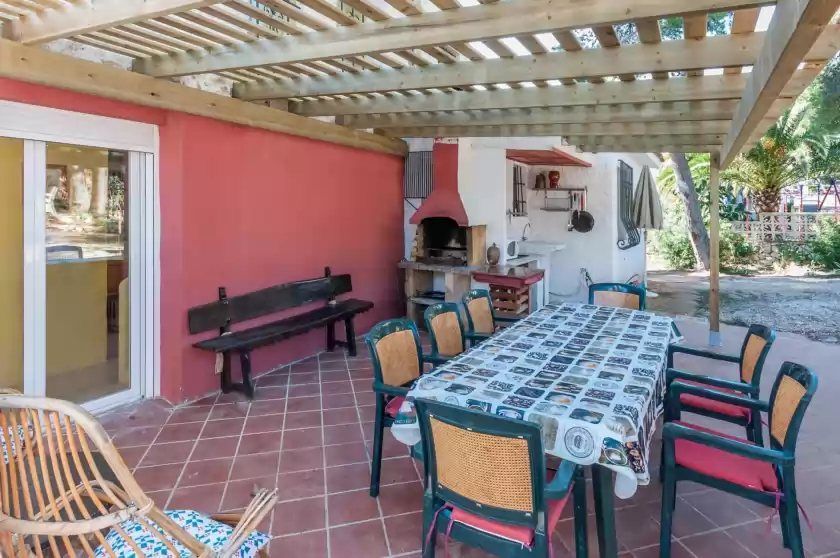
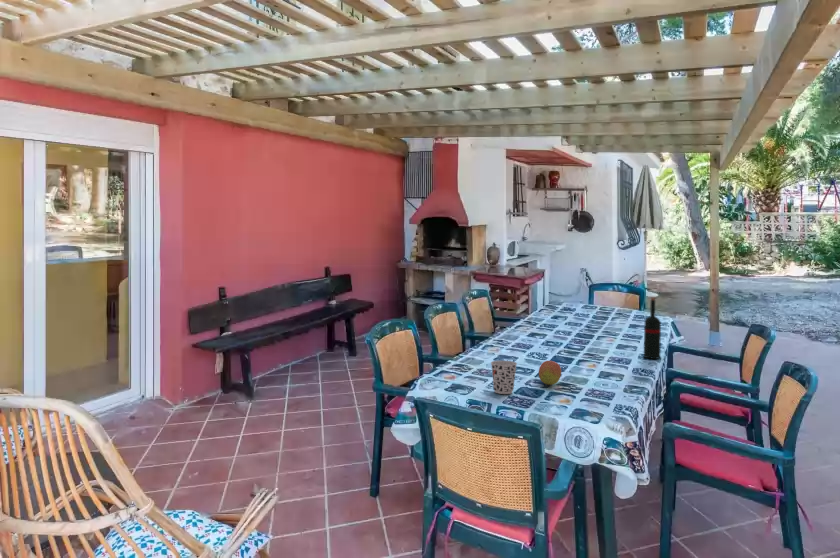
+ cup (503, 377)
+ fruit (549, 372)
+ wine bottle (653, 327)
